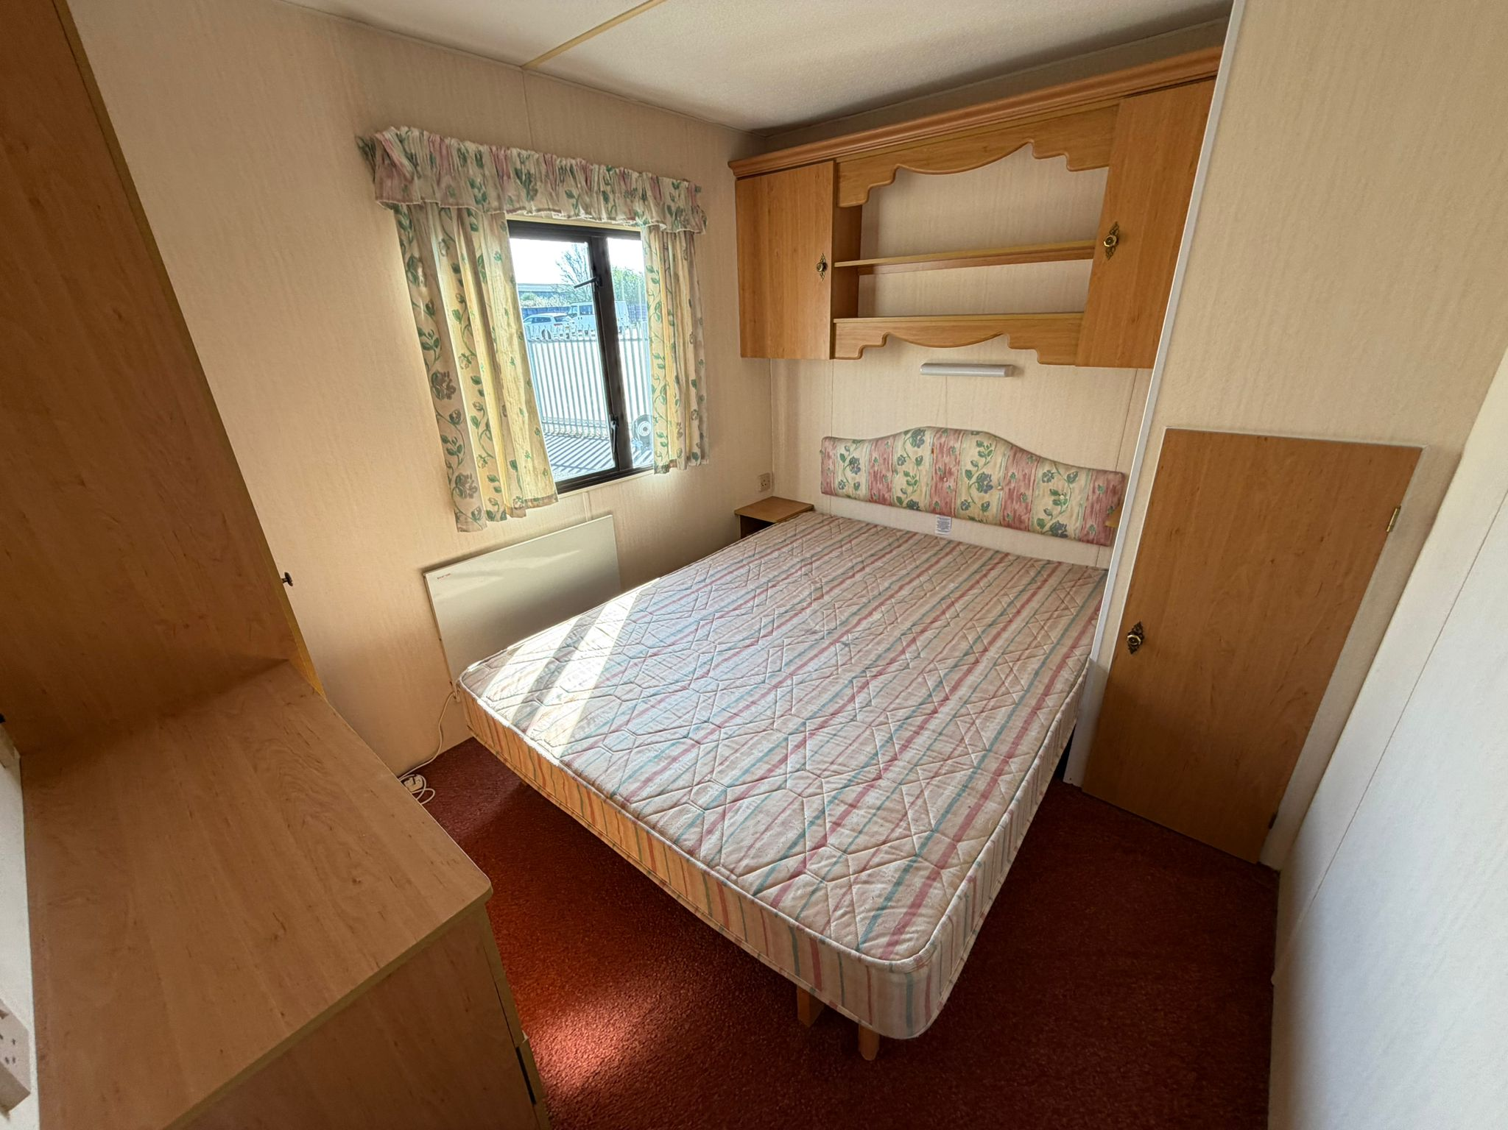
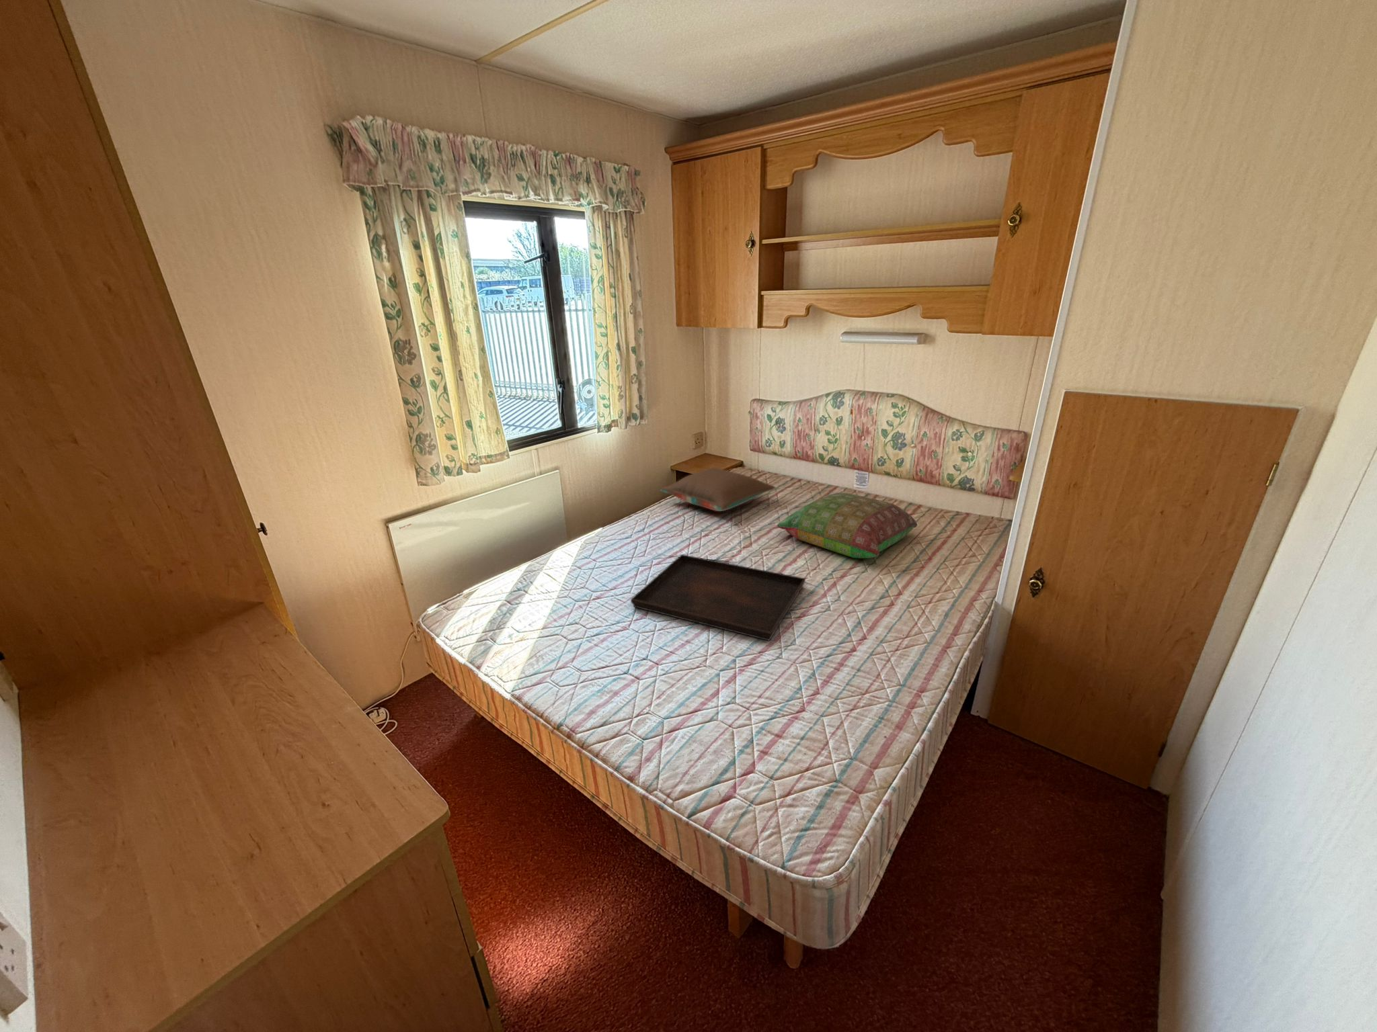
+ pillow (850, 518)
+ serving tray (720, 593)
+ pillow (718, 488)
